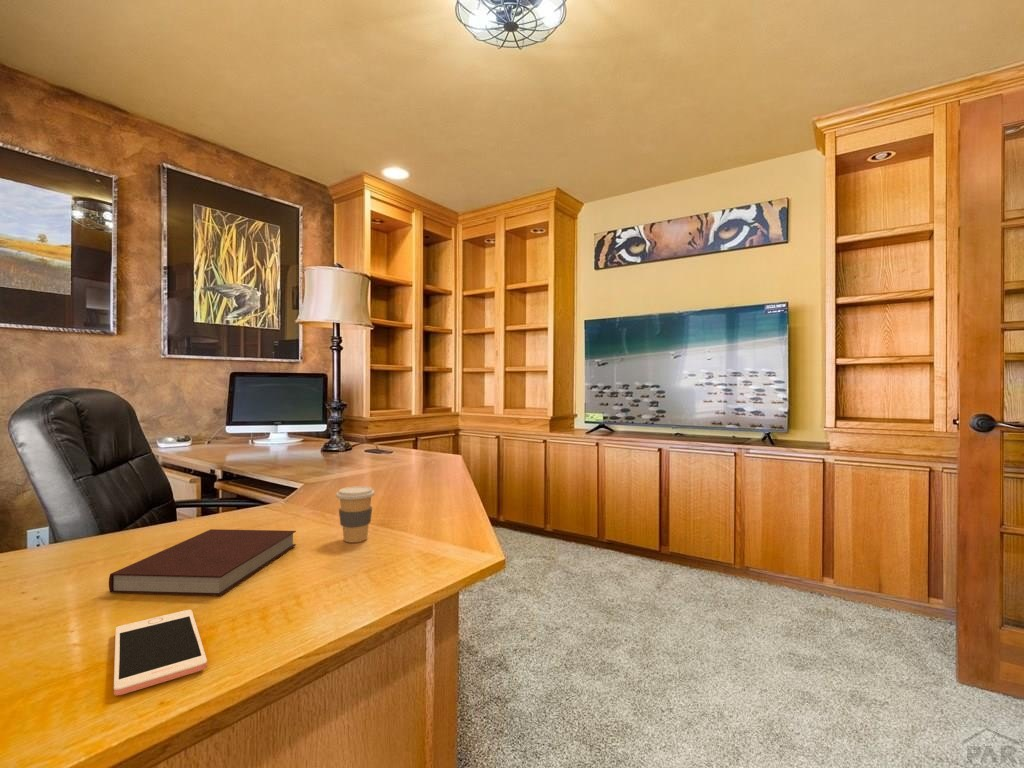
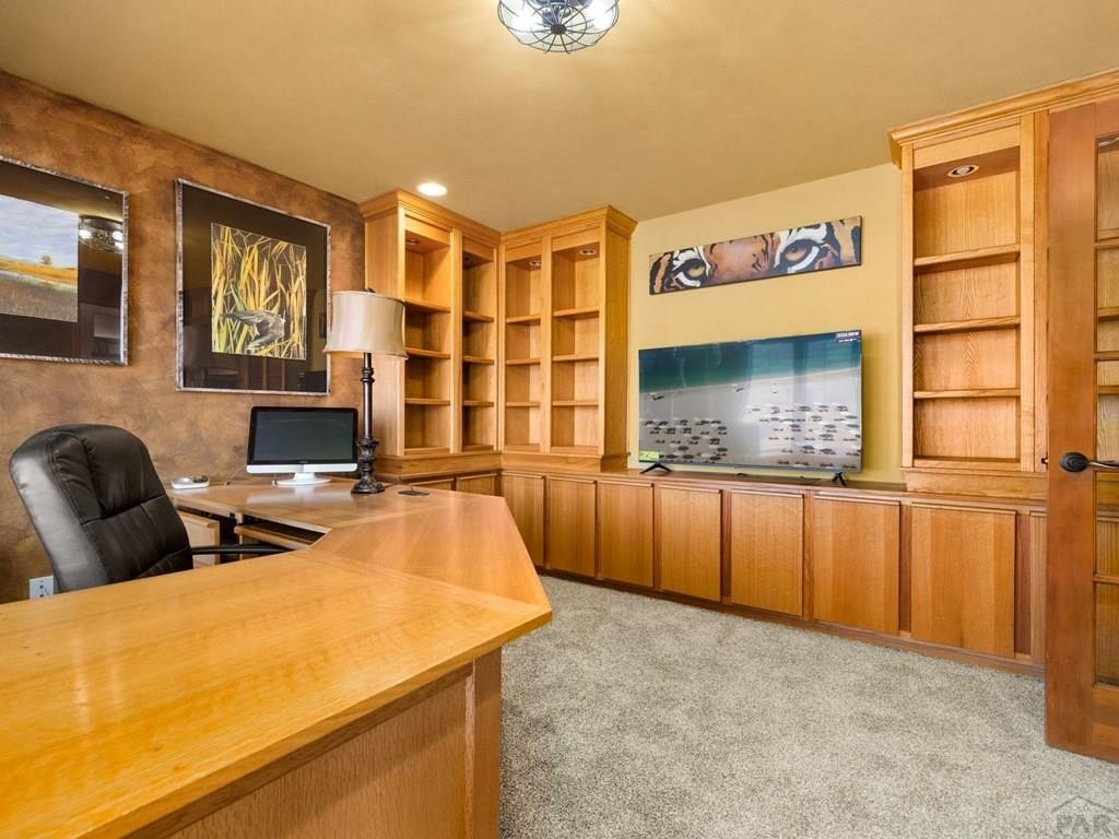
- coffee cup (355, 514)
- cell phone (158, 646)
- notebook (214, 557)
